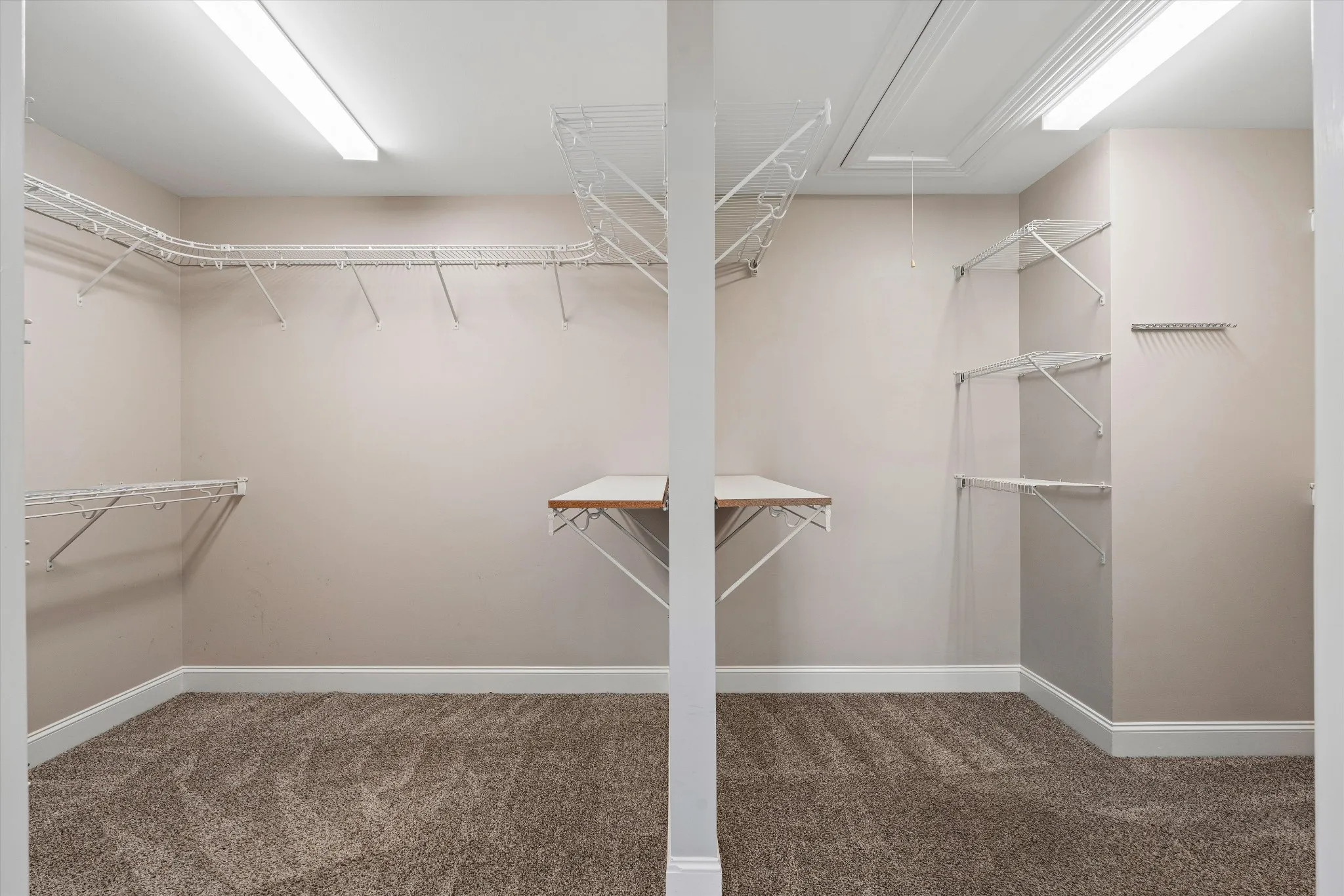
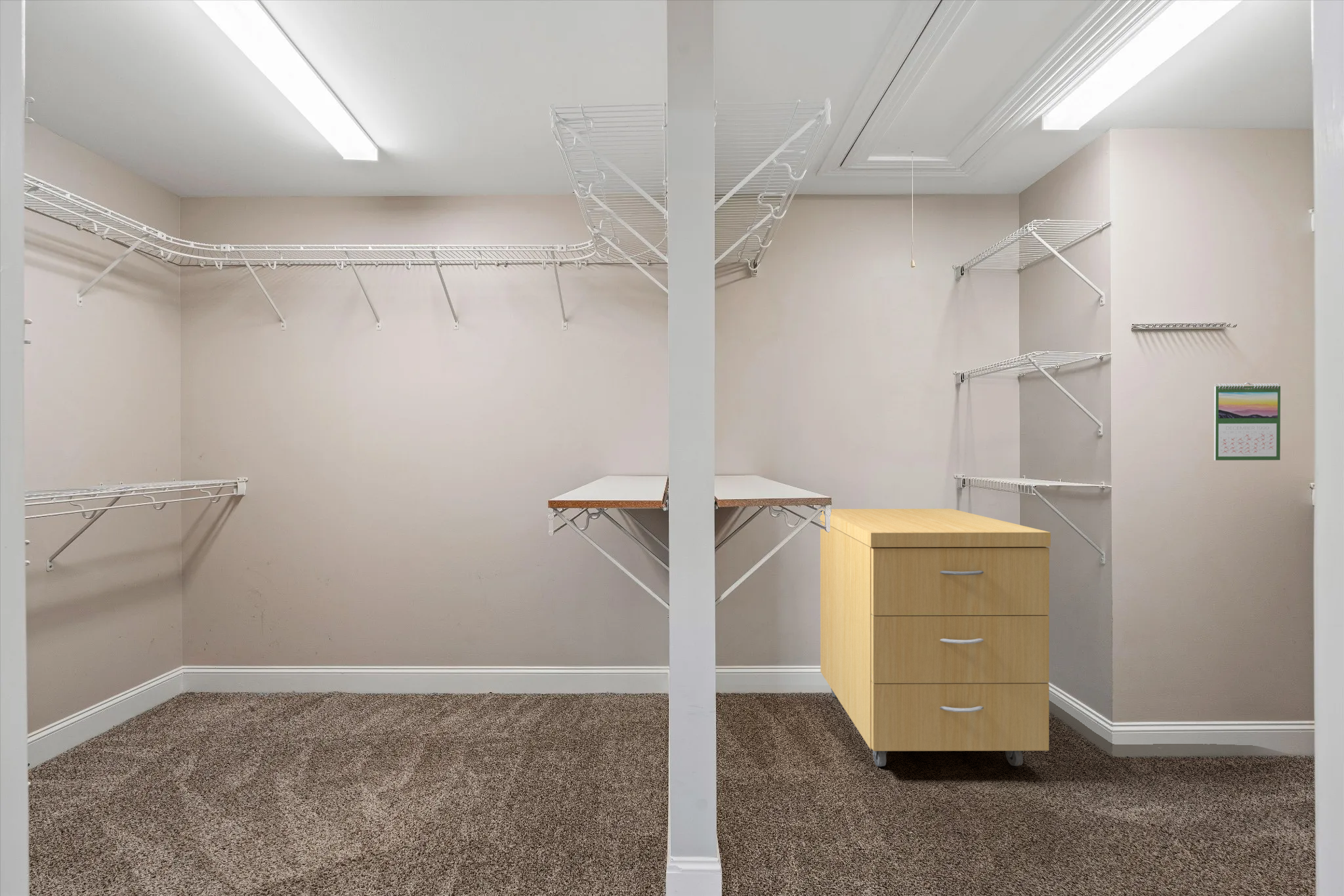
+ storage cabinet (918, 626)
+ calendar (1247, 421)
